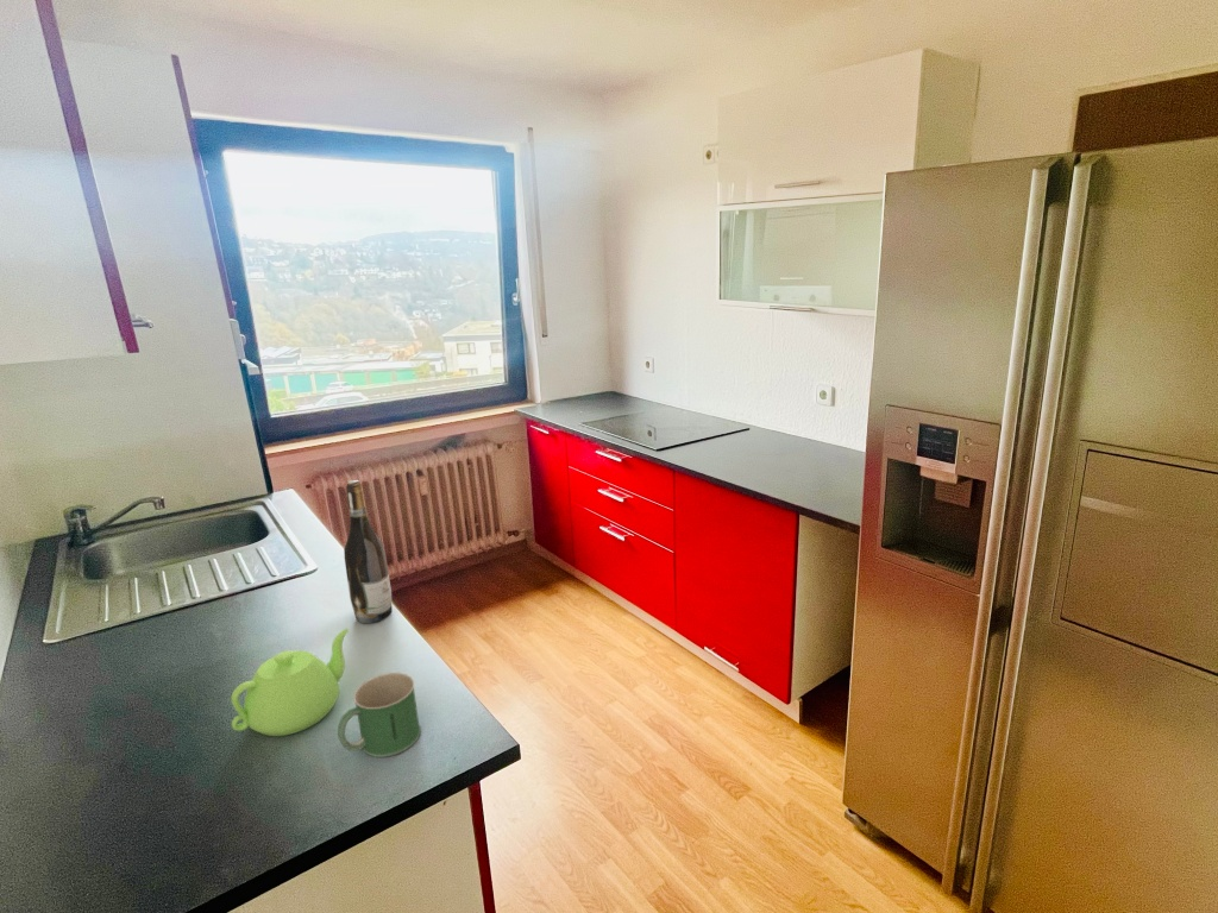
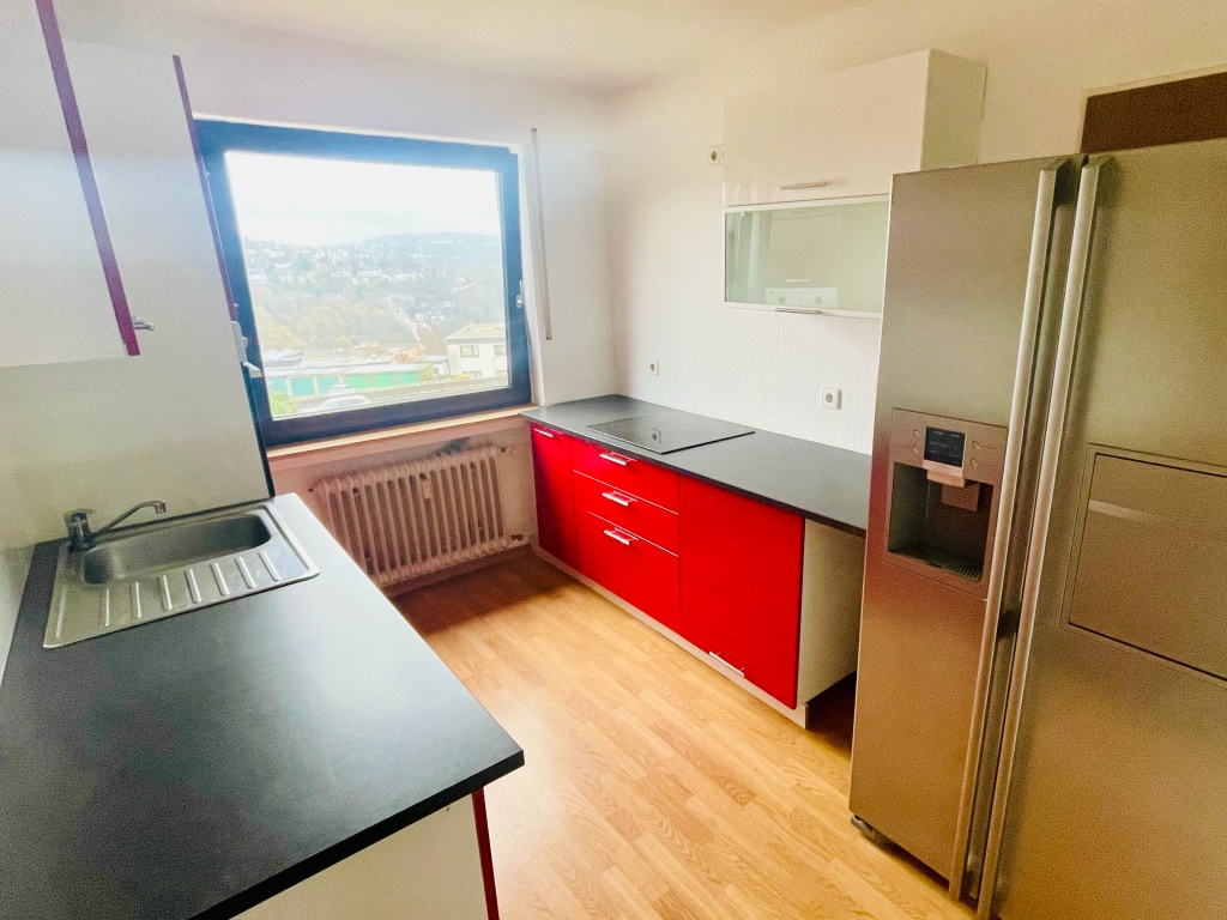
- mug (378, 718)
- wine bottle (363, 549)
- teapot (295, 681)
